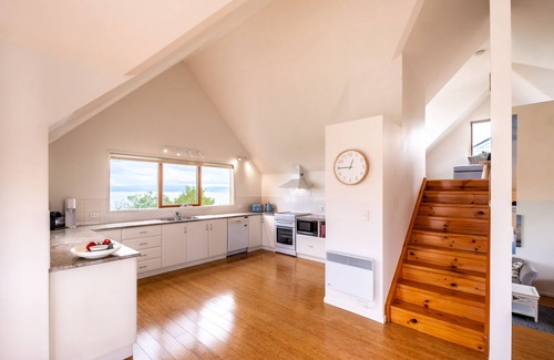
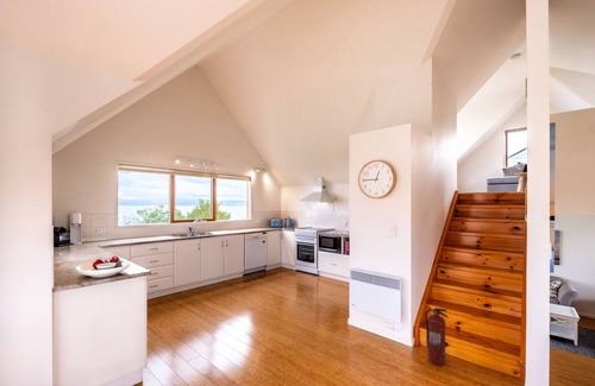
+ fire extinguisher (436, 334)
